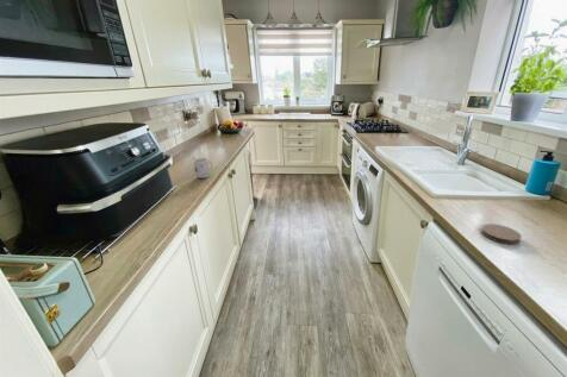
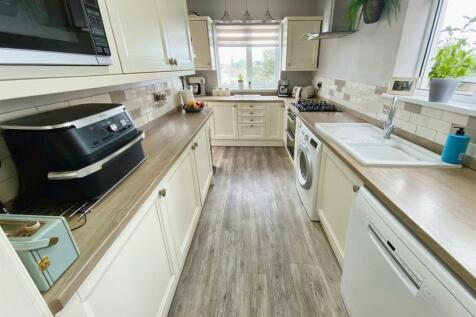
- coaster (500, 233)
- mug (202, 165)
